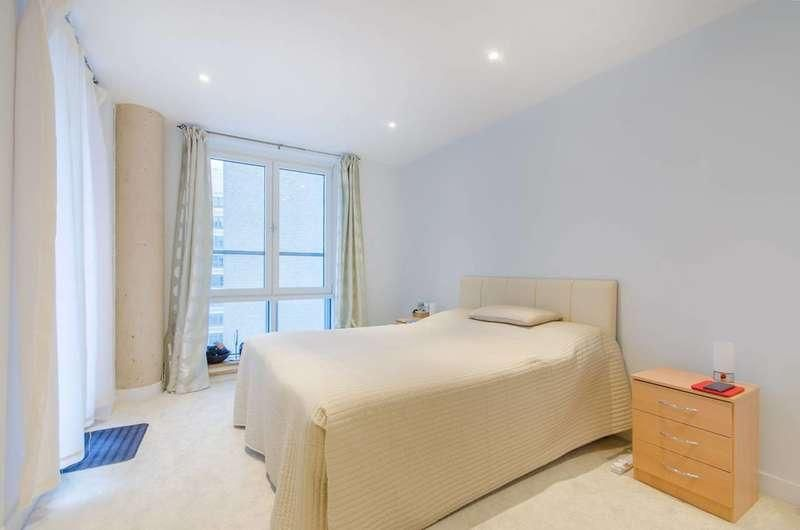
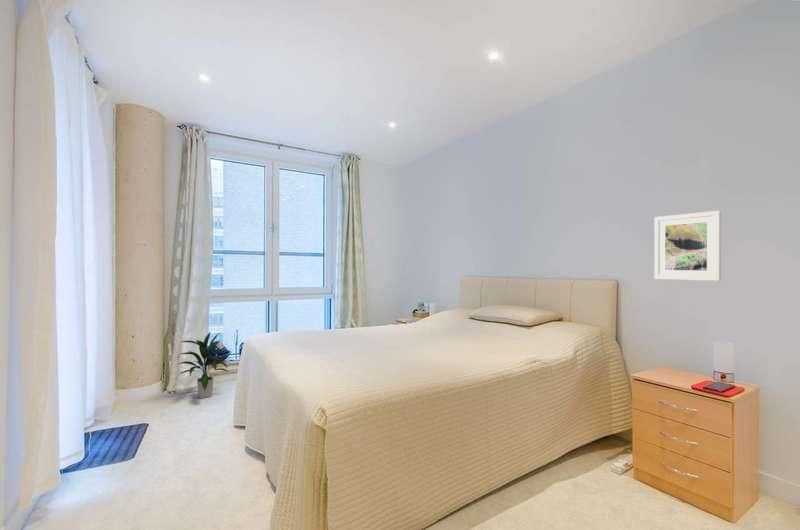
+ indoor plant (204, 364)
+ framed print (685, 247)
